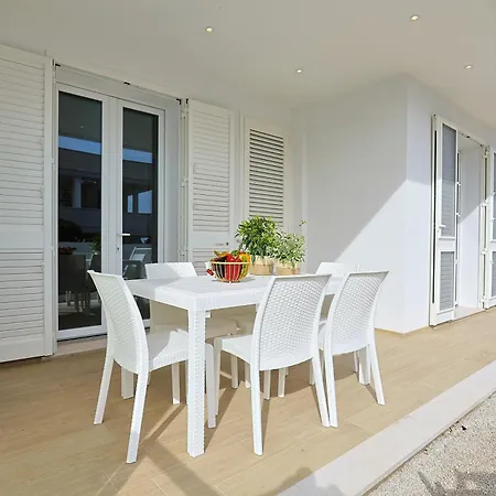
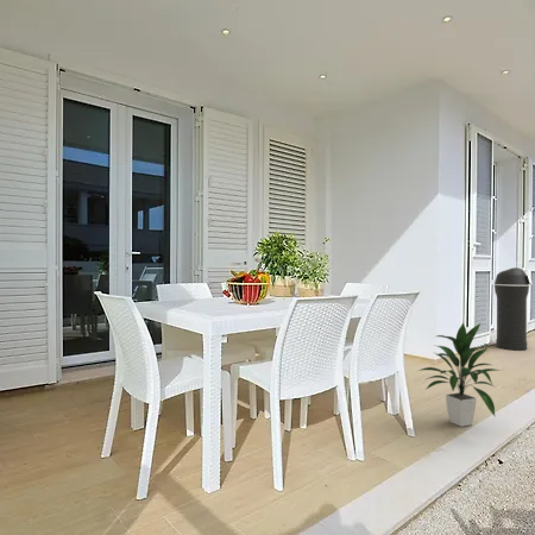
+ trash can (512, 307)
+ indoor plant (461, 373)
